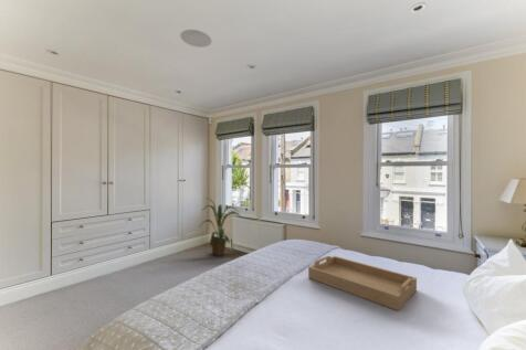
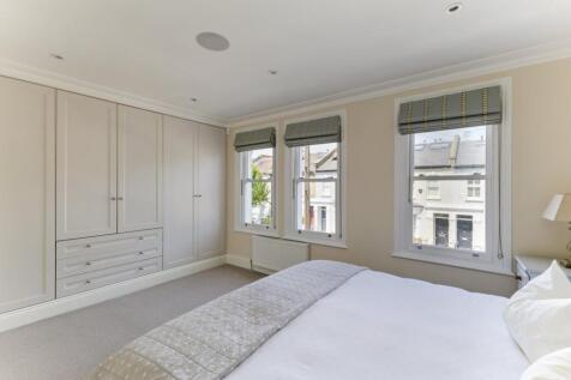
- house plant (221, 226)
- serving tray (359, 276)
